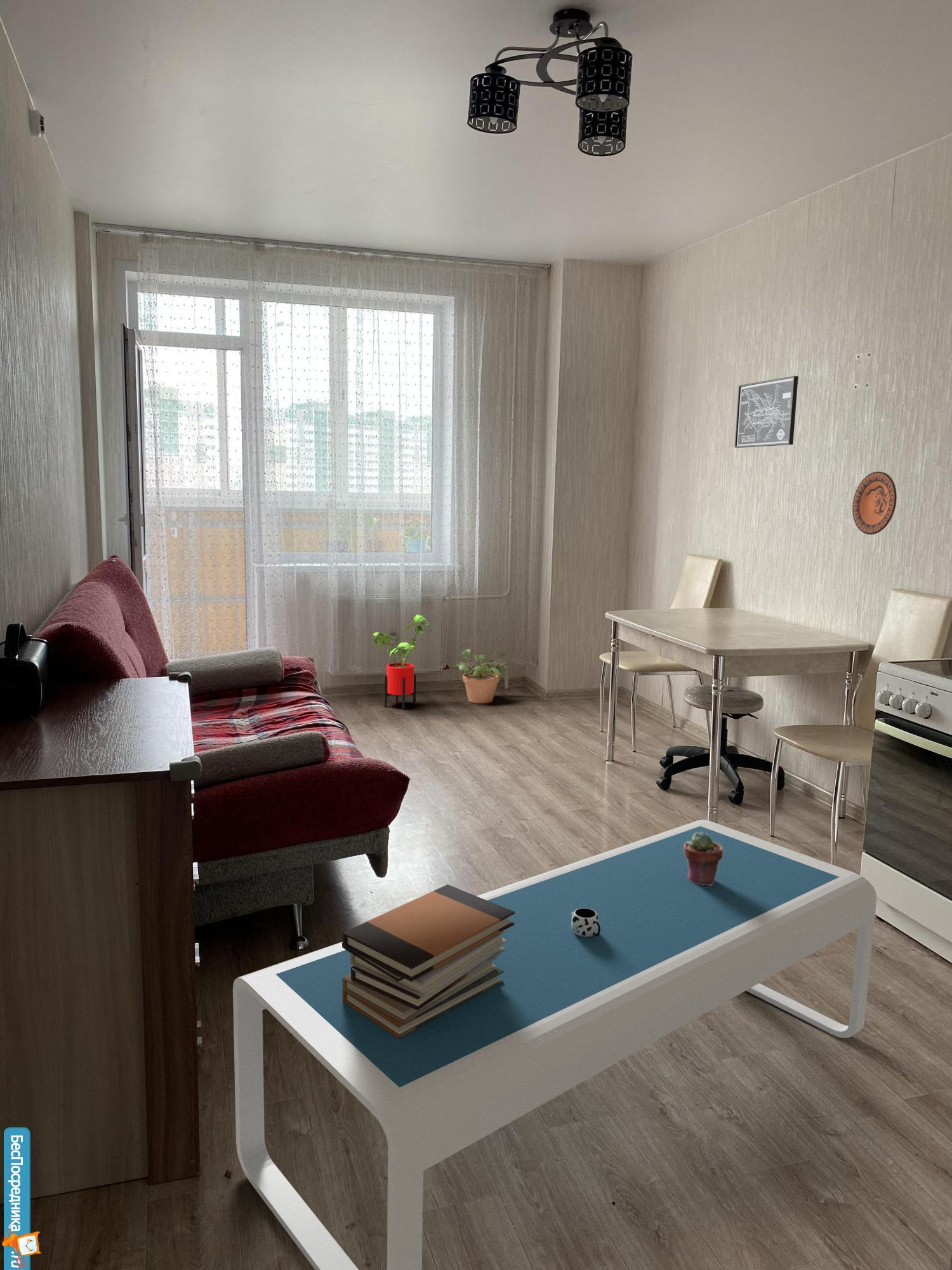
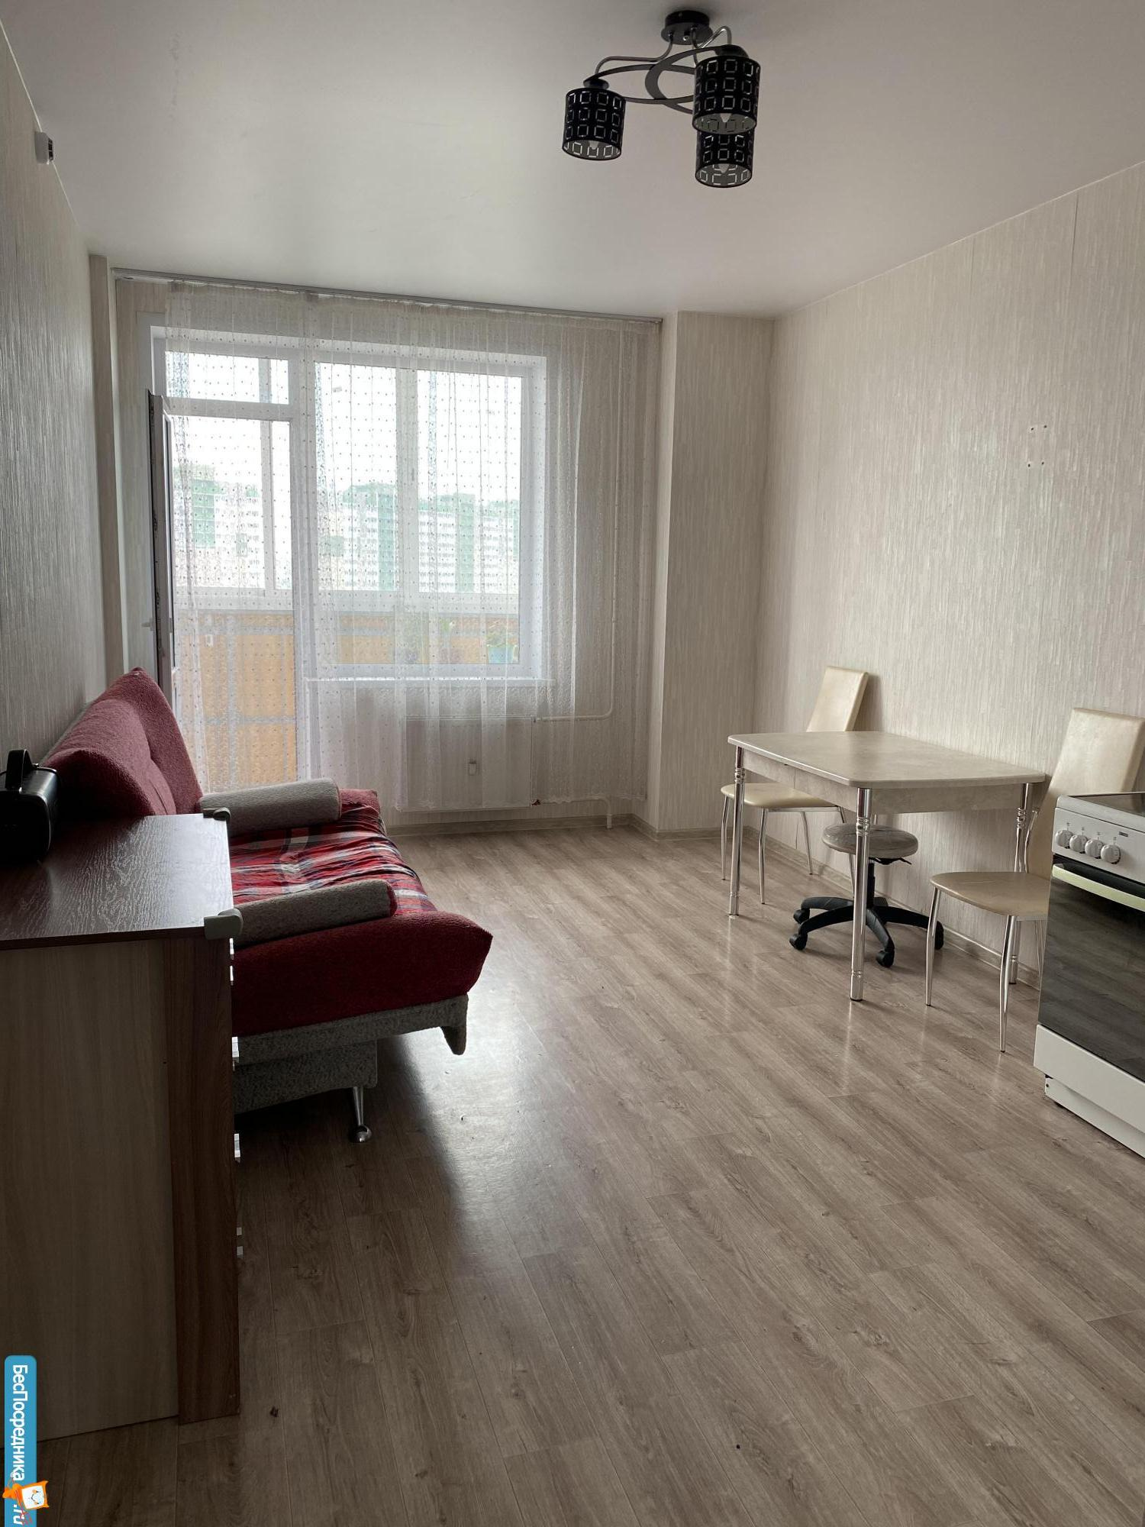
- coffee table (588, 1008)
- wall art (764, 413)
- mug (583, 918)
- potted succulent (703, 855)
- house plant (404, 660)
- decorative plate (875, 503)
- potted plant (484, 675)
- book stack (429, 955)
